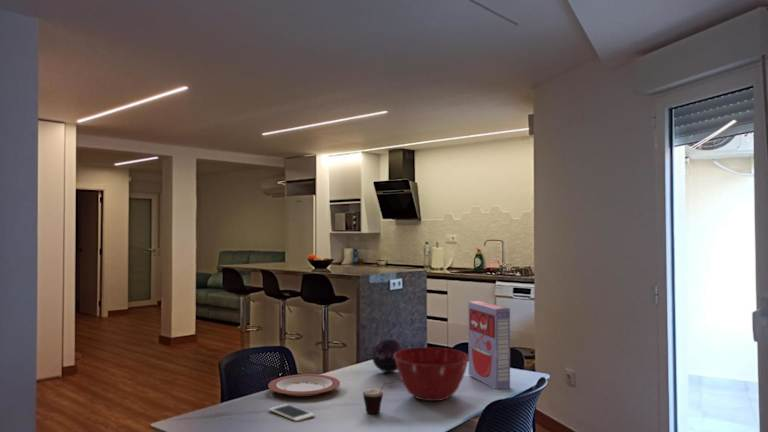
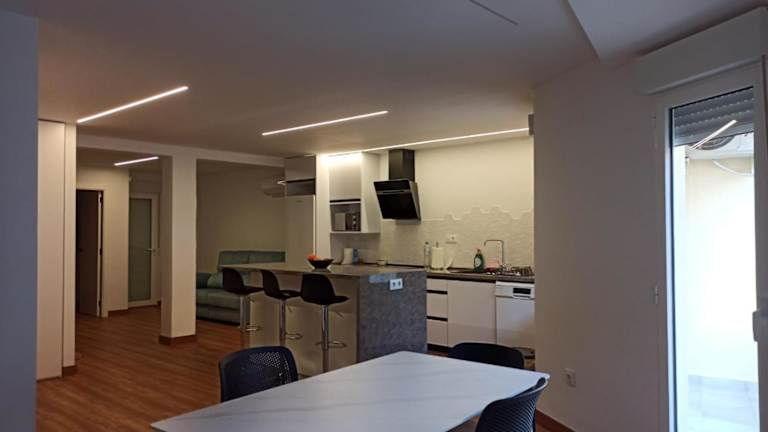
- plate (304, 386)
- cereal box (488, 342)
- cell phone (291, 412)
- mixing bowl (431, 375)
- cup (379, 395)
- decorative orb (388, 354)
